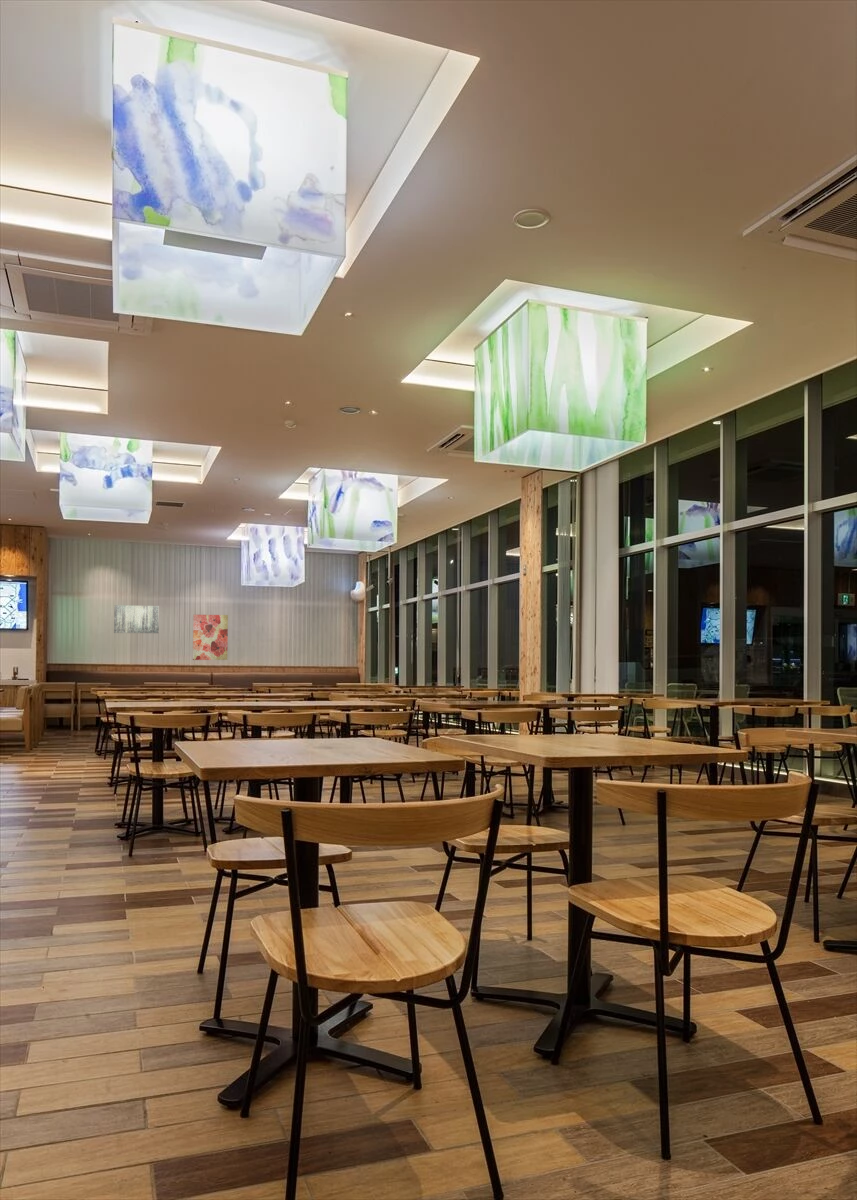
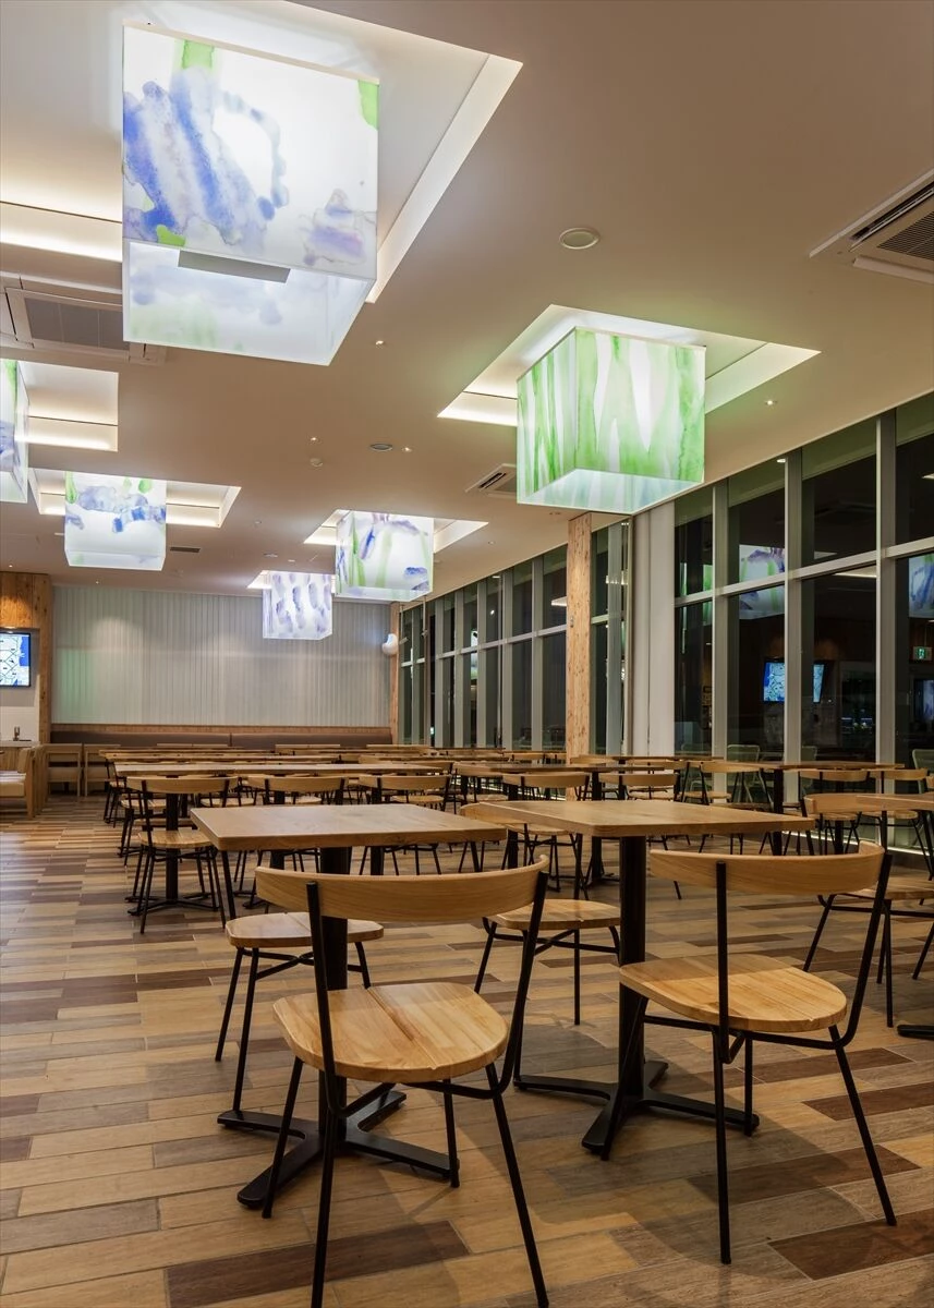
- wall art (210, 637)
- wall art (136, 619)
